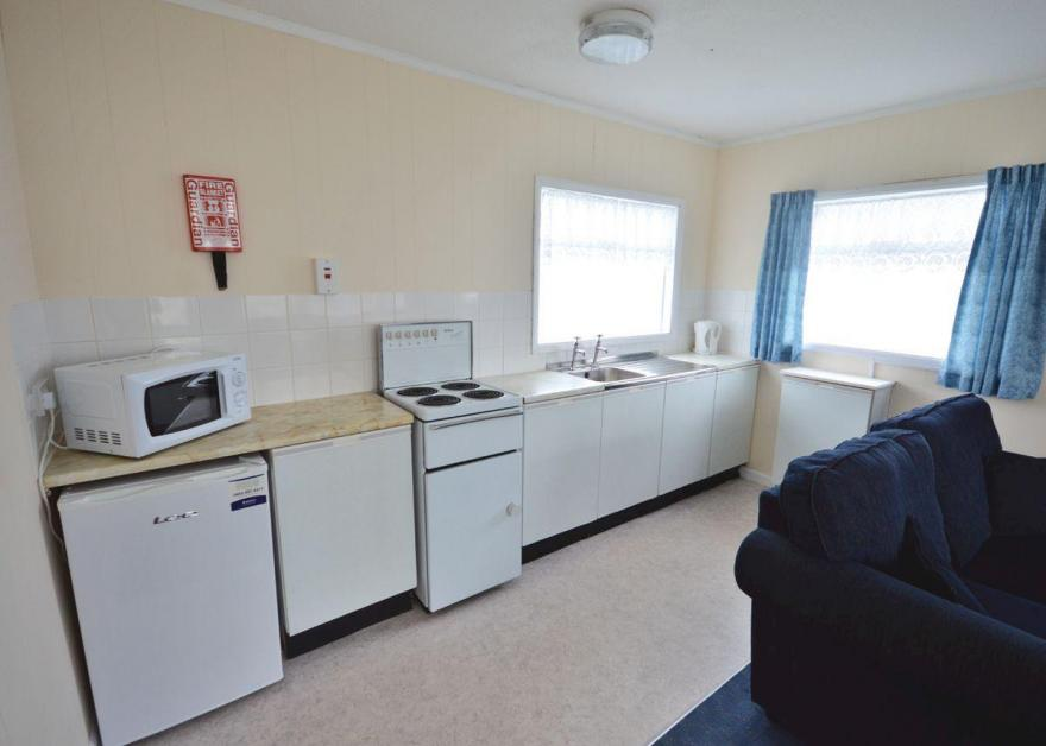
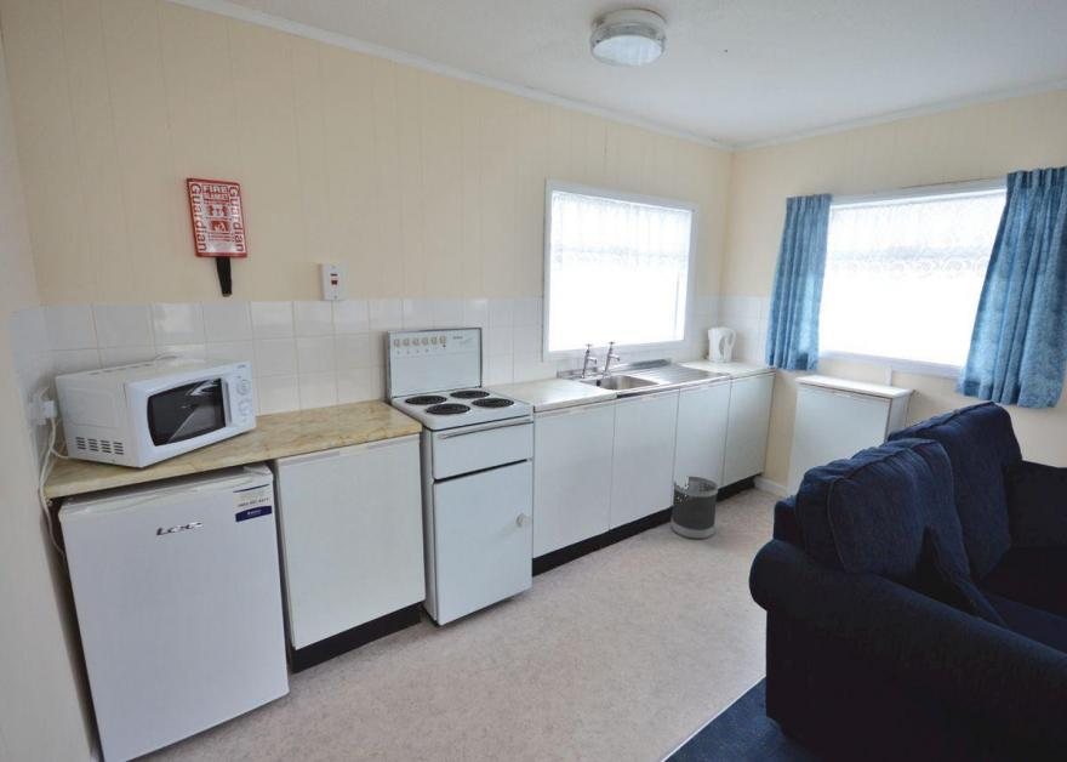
+ wastebasket (694, 506)
